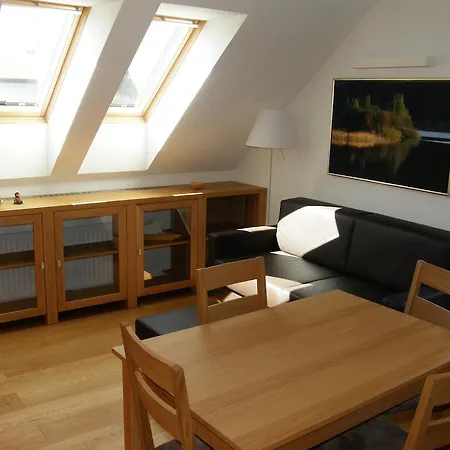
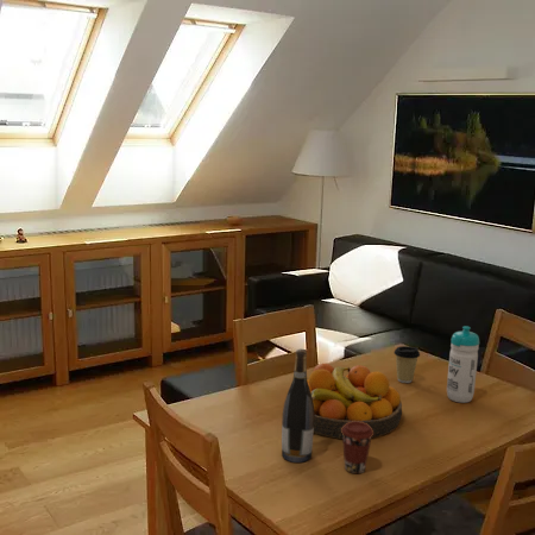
+ water bottle (462, 363)
+ fruit bowl (345, 391)
+ coffee cup (355, 447)
+ wine bottle (298, 403)
+ coffee cup (405, 364)
